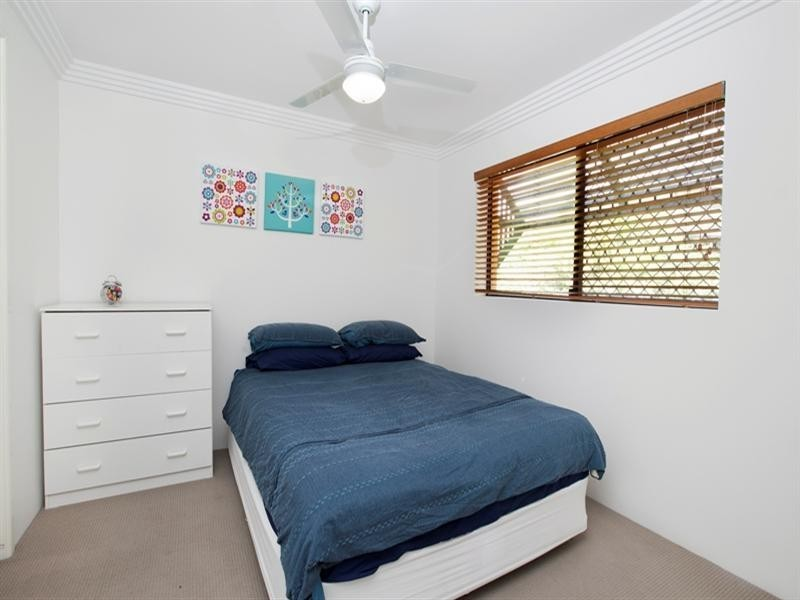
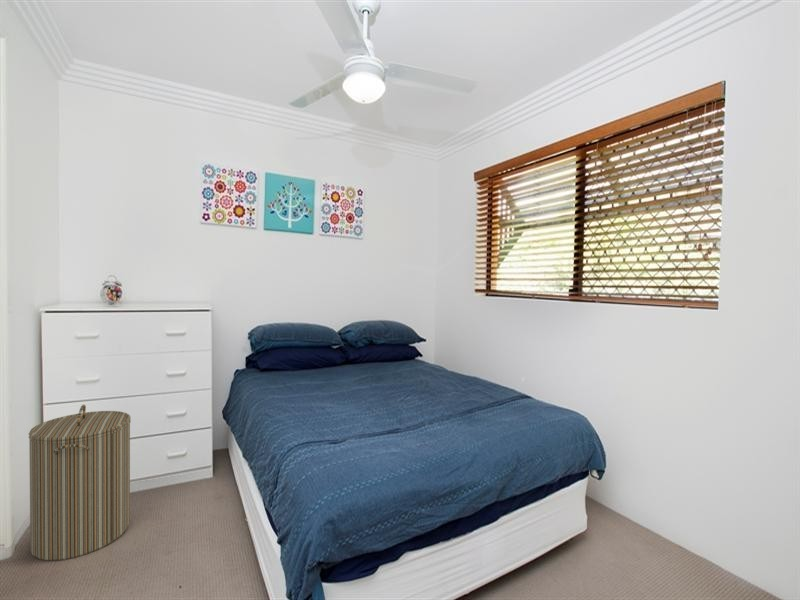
+ laundry hamper (83, 470)
